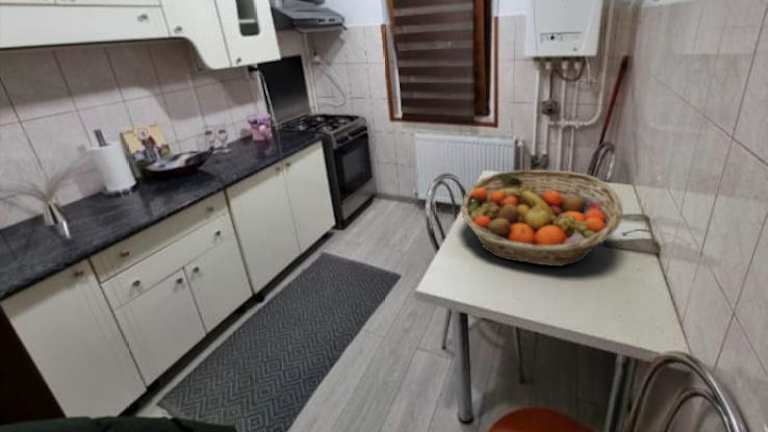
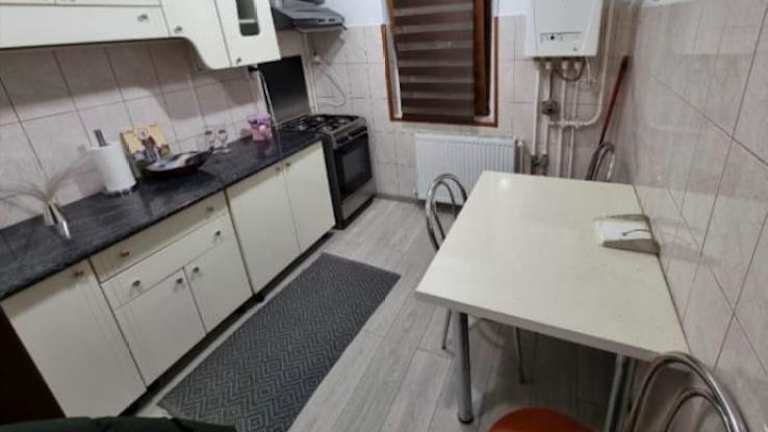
- fruit basket (534, 214)
